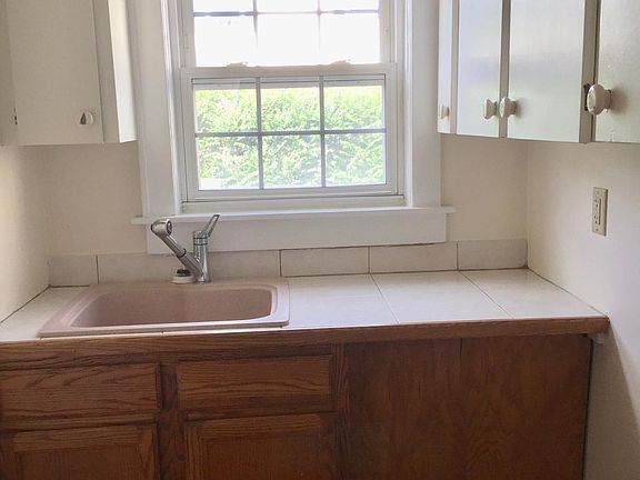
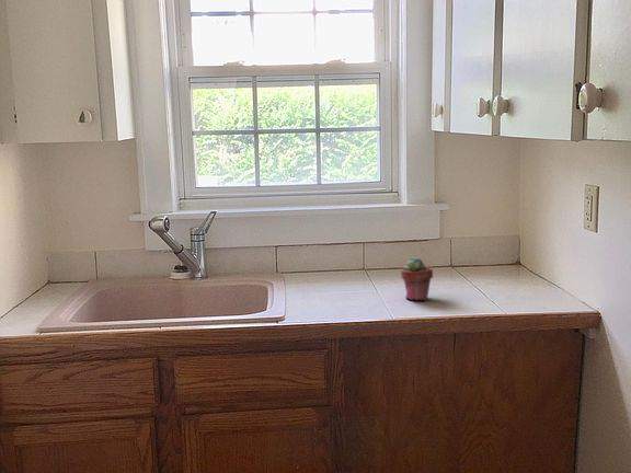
+ potted succulent (416, 277)
